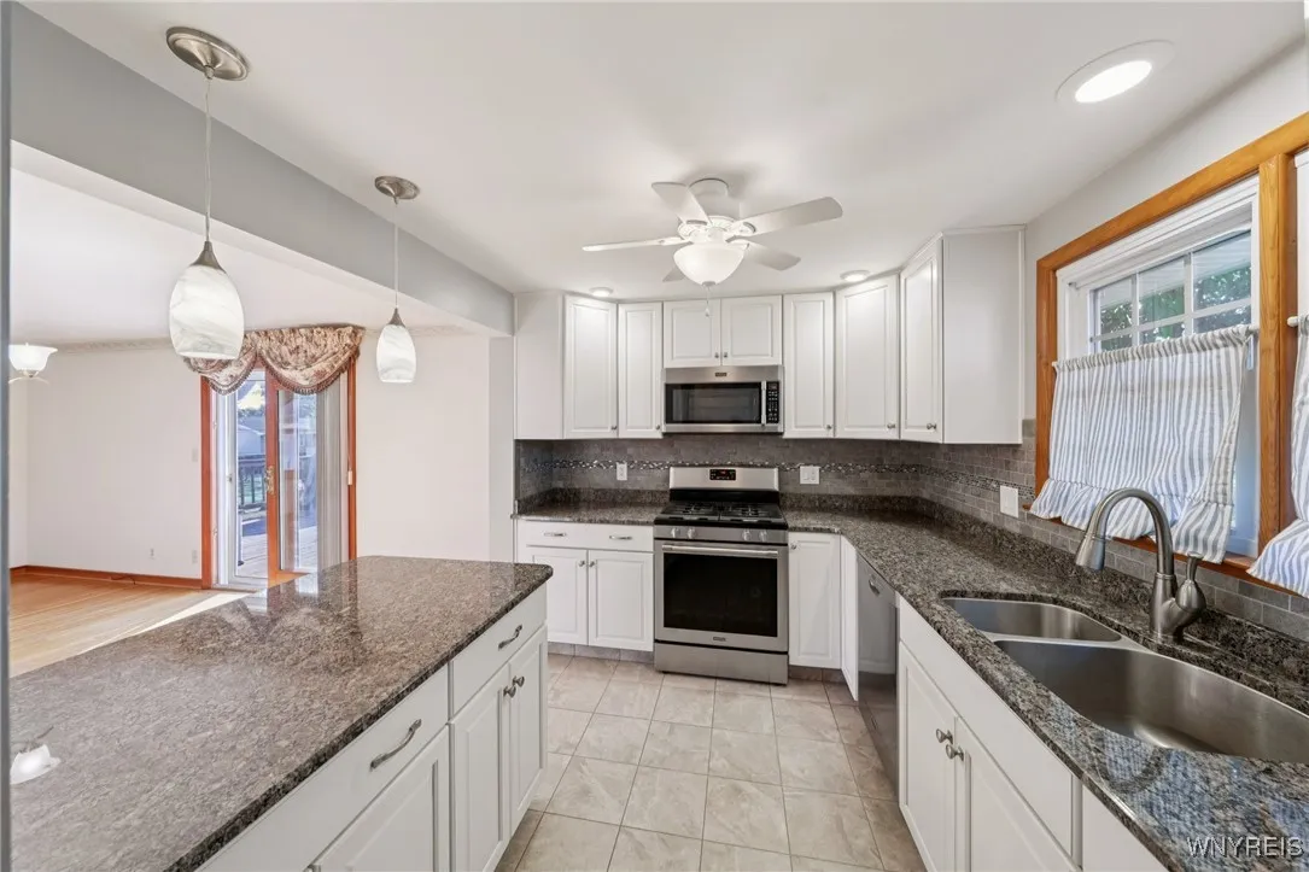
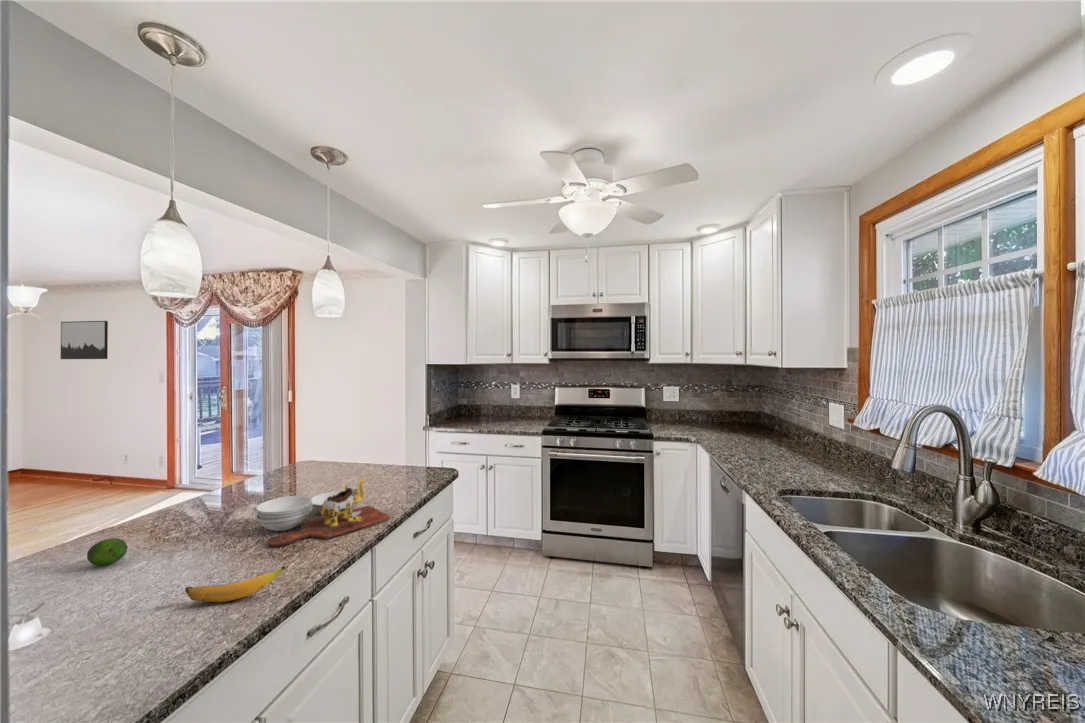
+ banana (236, 585)
+ wall art (83, 340)
+ cutting board (322, 501)
+ fruit (106, 551)
